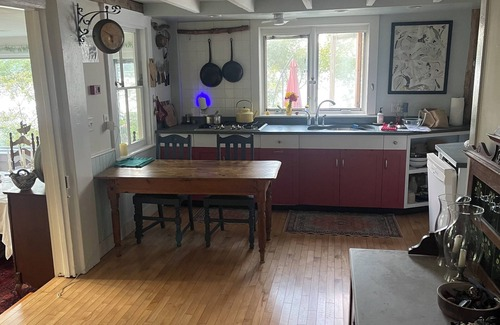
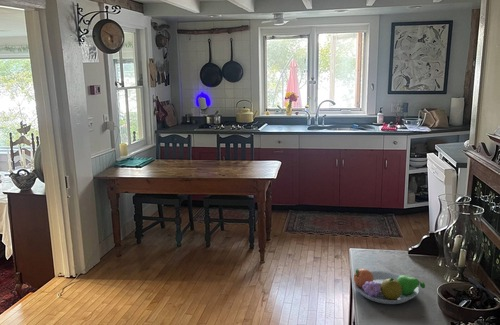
+ fruit bowl (387, 280)
